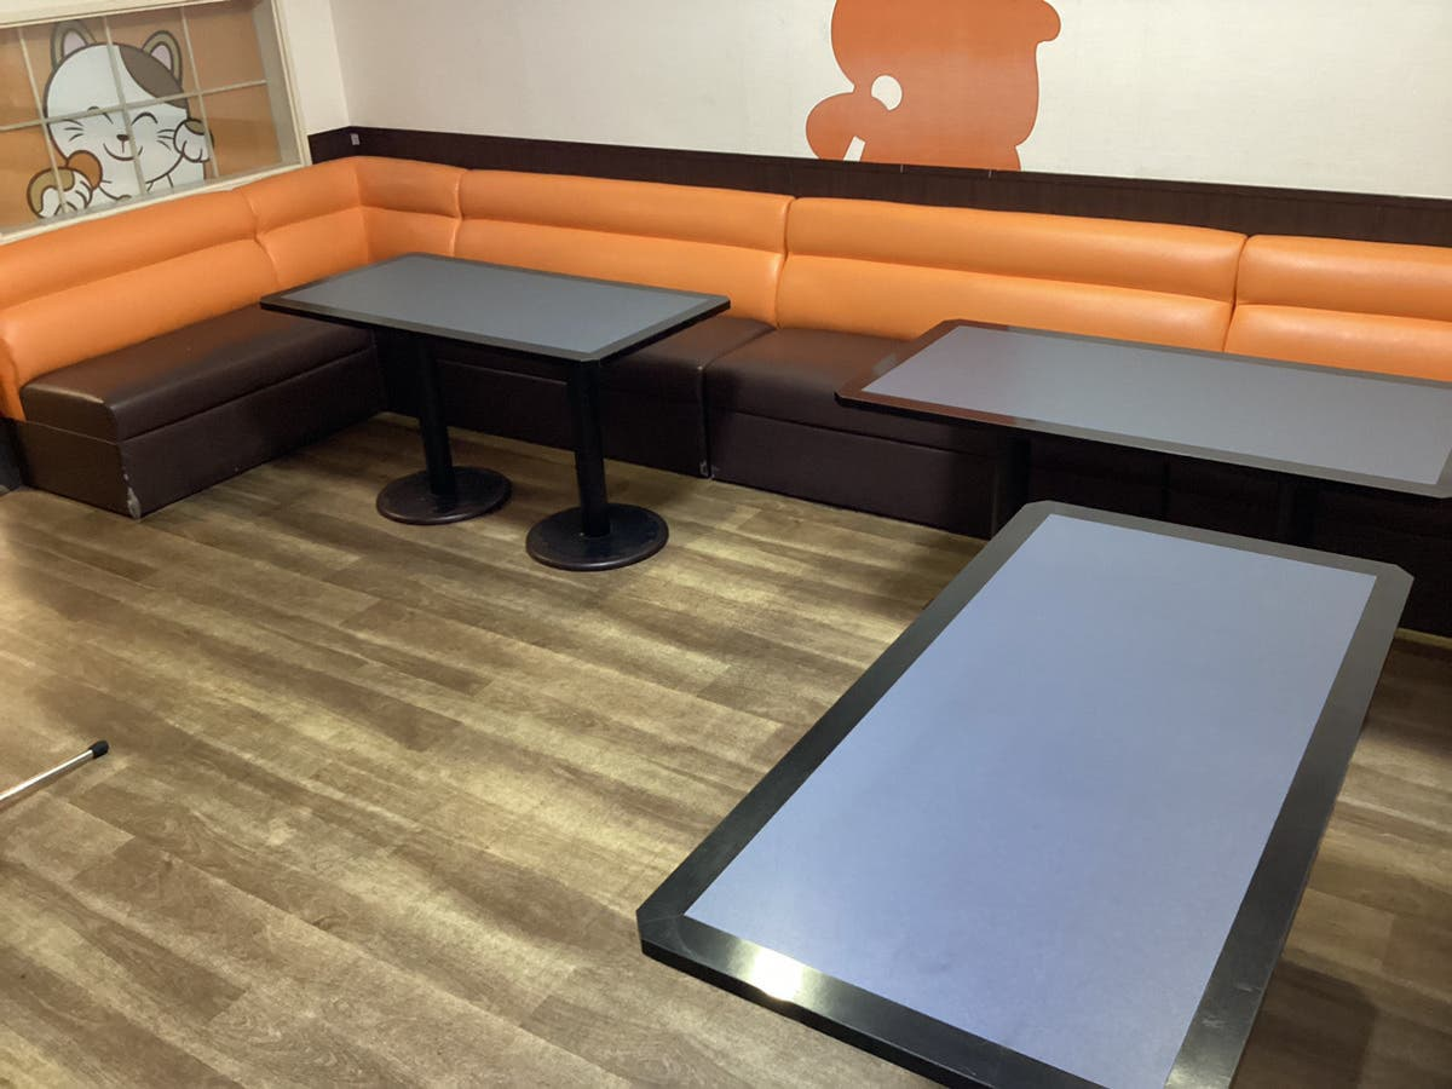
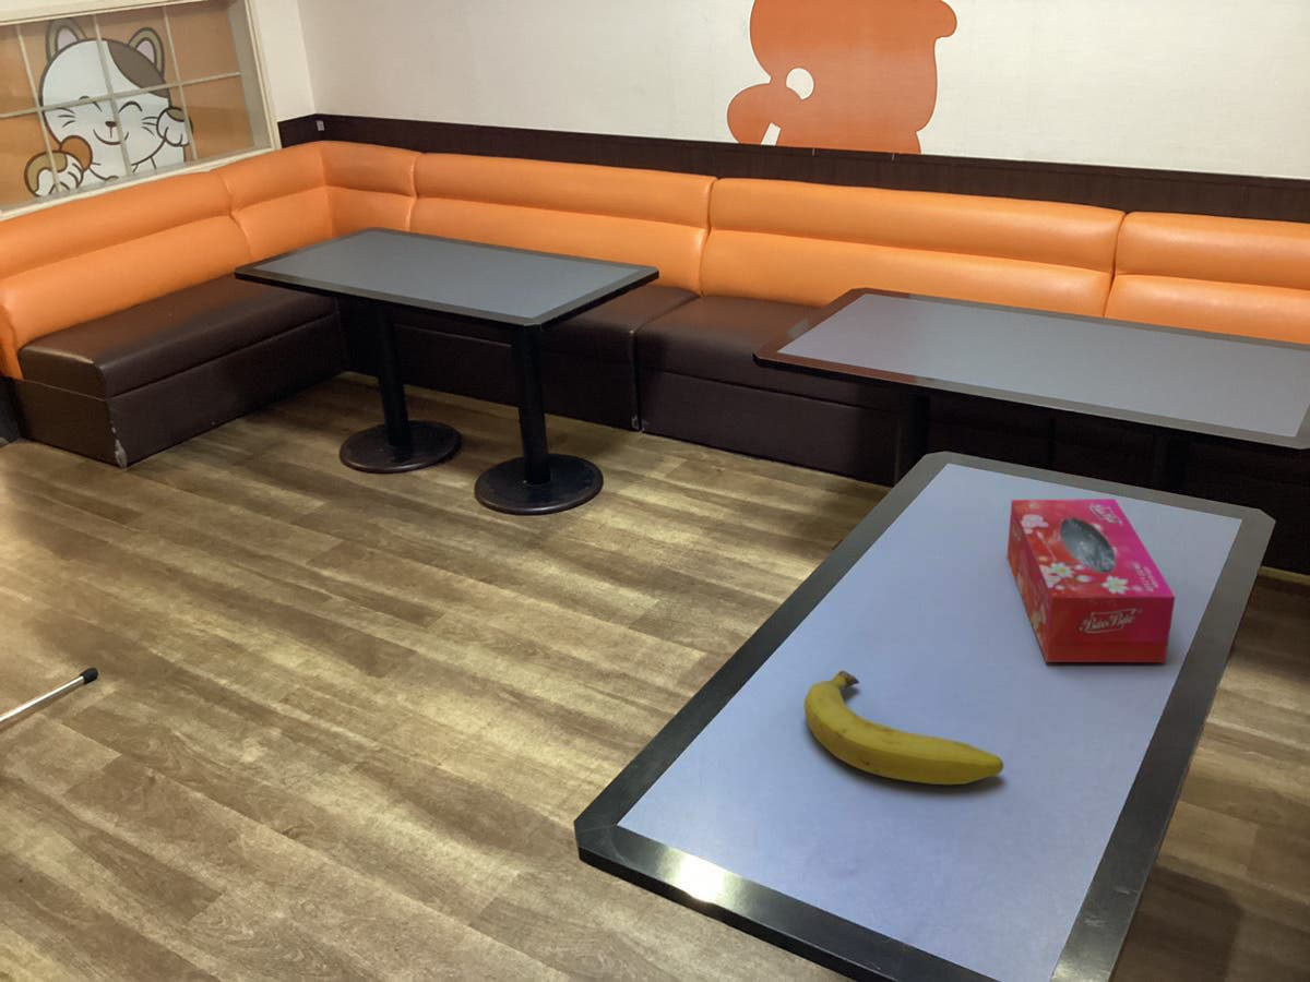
+ tissue box (1083, 575)
+ fruit (897, 730)
